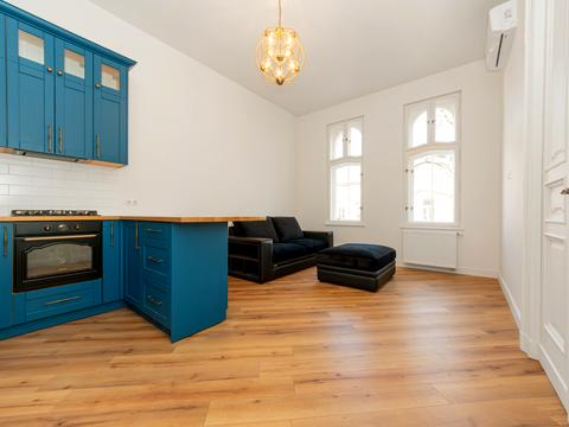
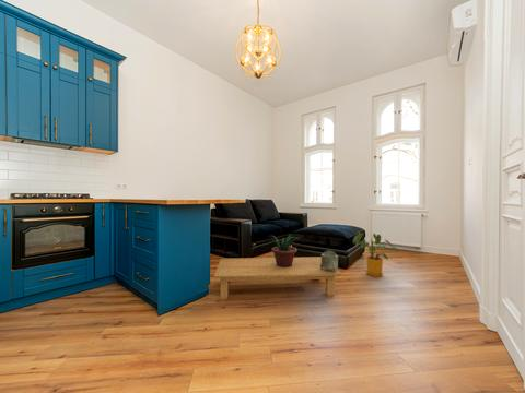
+ house plant (372, 253)
+ coffee table (275, 276)
+ potted plant (283, 250)
+ decorative box (329, 260)
